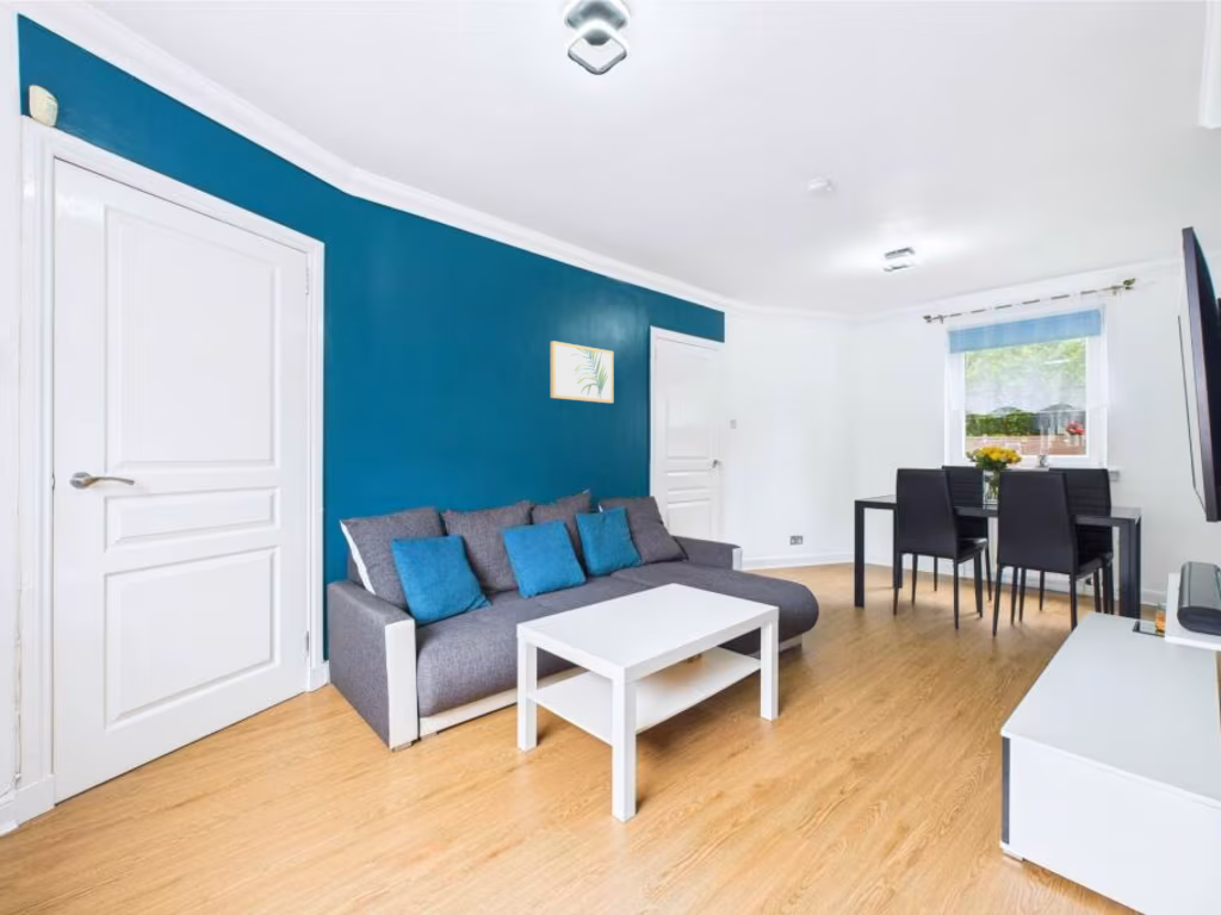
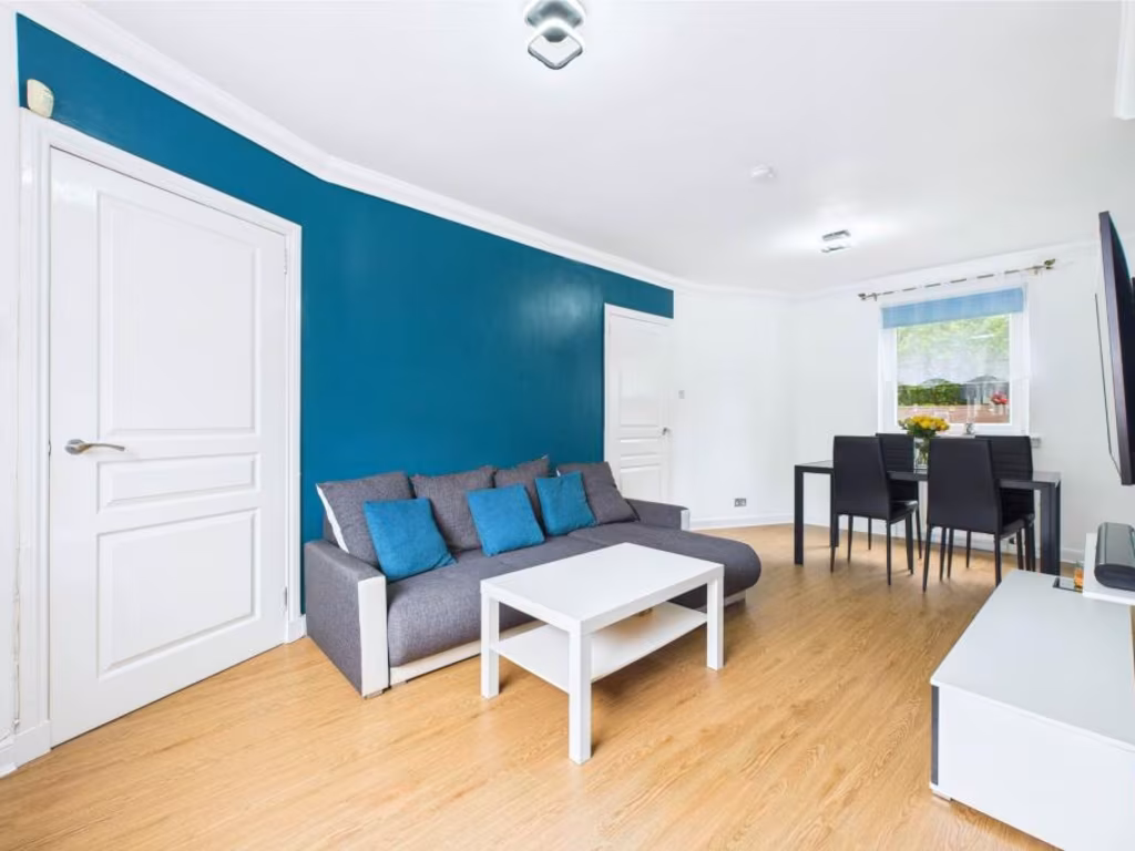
- wall art (583, 373)
